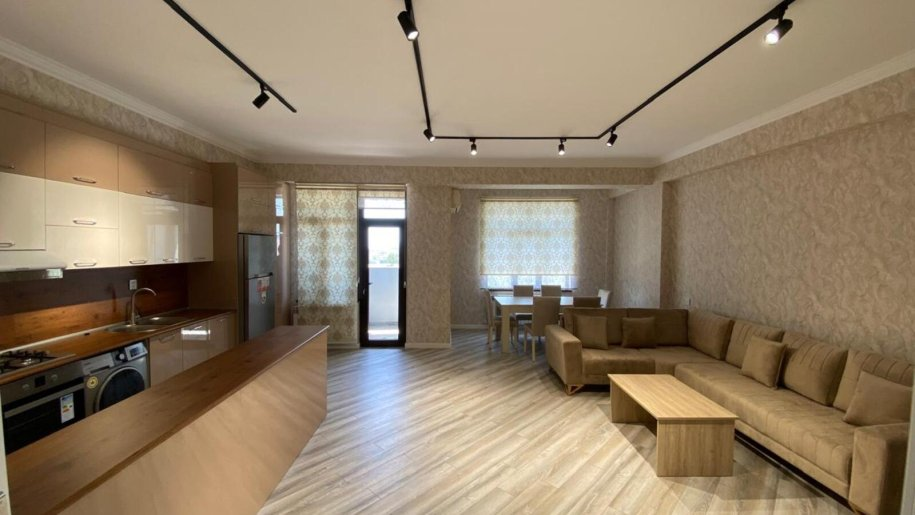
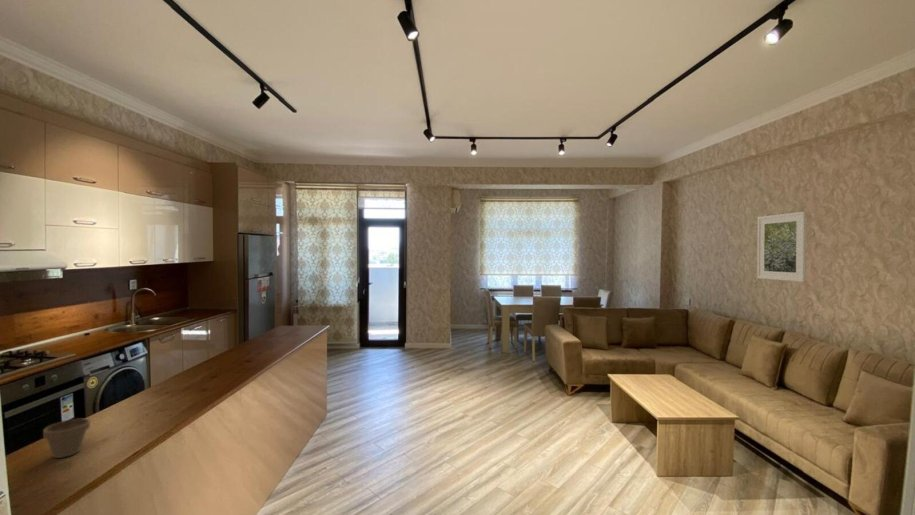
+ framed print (780, 247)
+ flower pot (67, 438)
